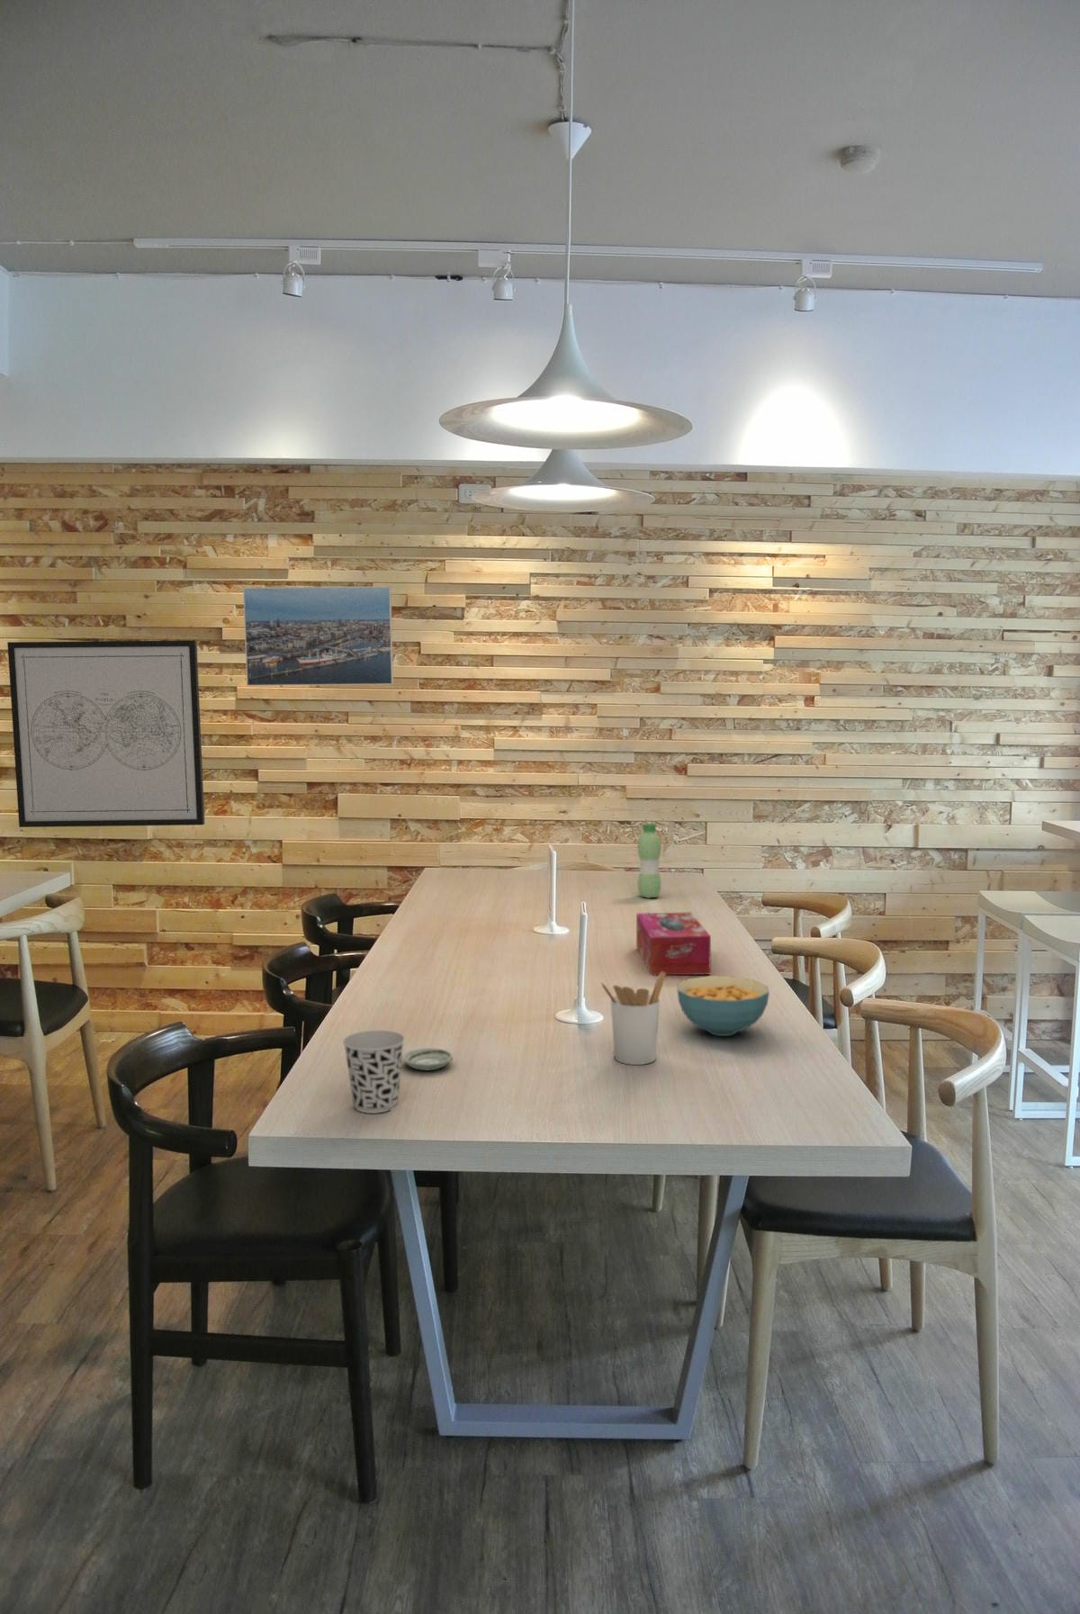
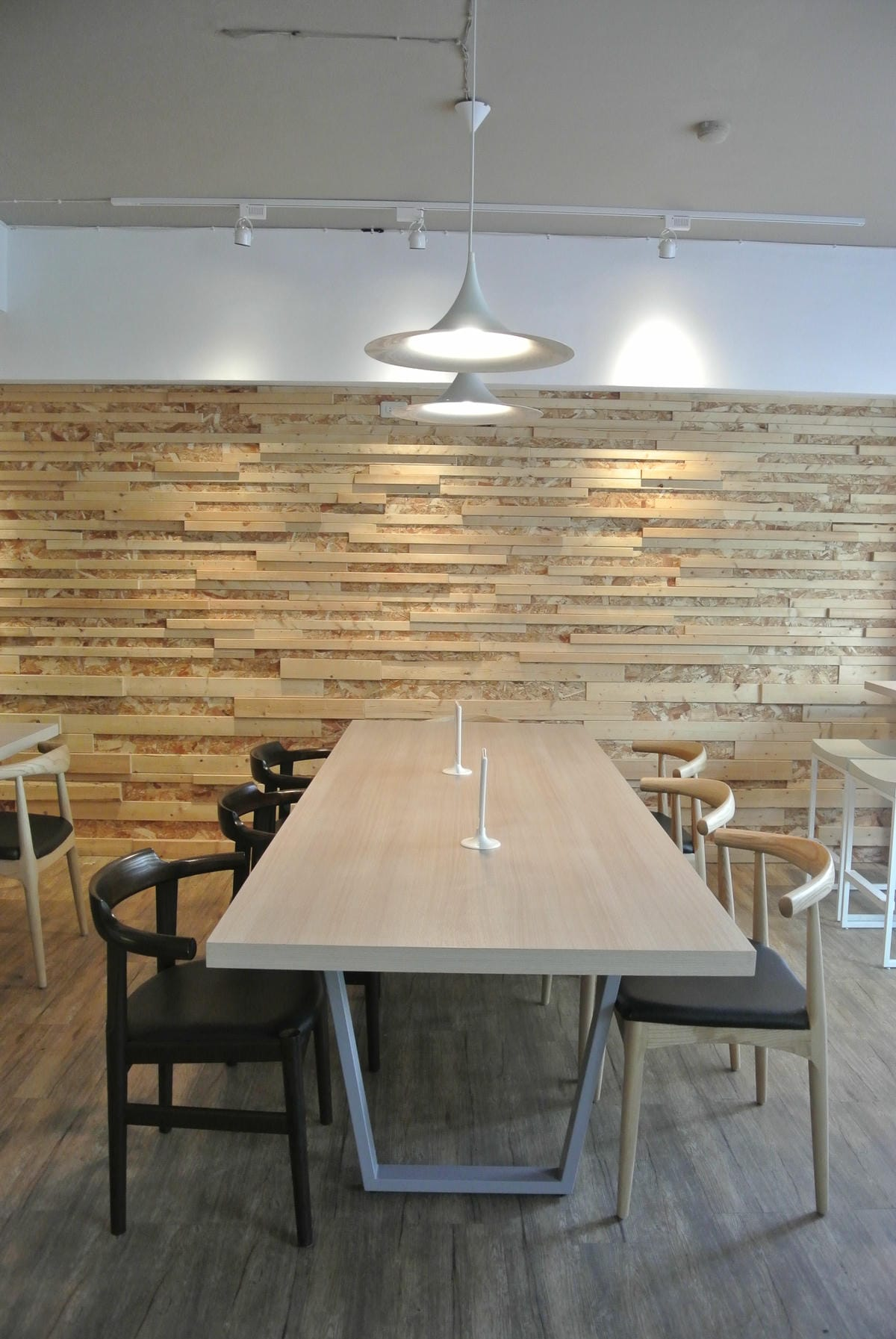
- water bottle (648, 861)
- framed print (318, 636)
- cup (375, 1072)
- utensil holder (634, 1019)
- saucer (428, 1061)
- tissue box (671, 943)
- wall art (107, 734)
- cereal bowl (722, 1009)
